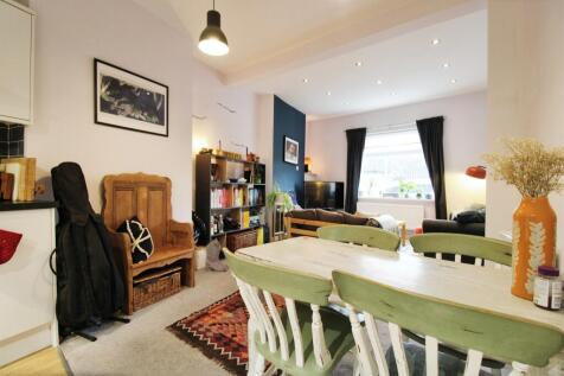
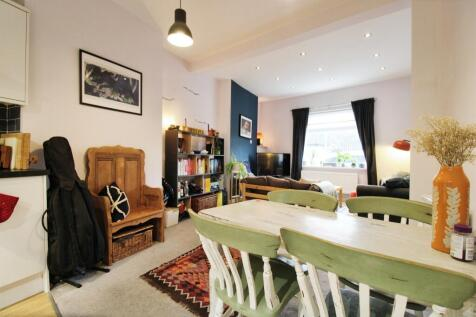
- boots (218, 254)
